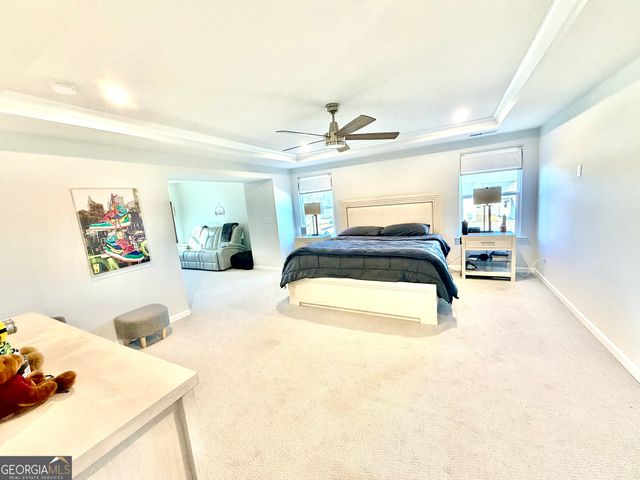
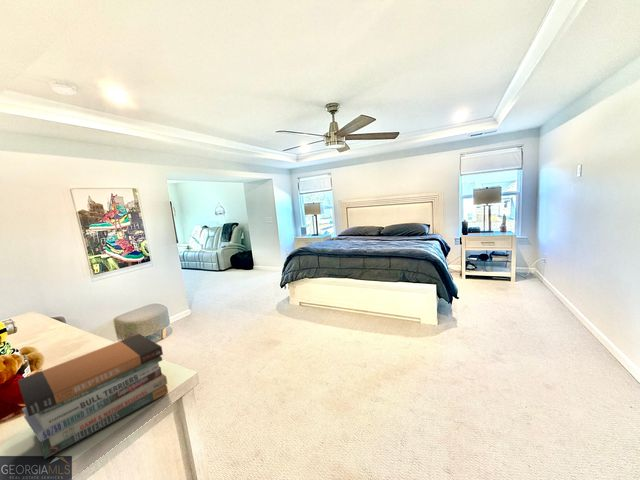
+ book stack (99, 386)
